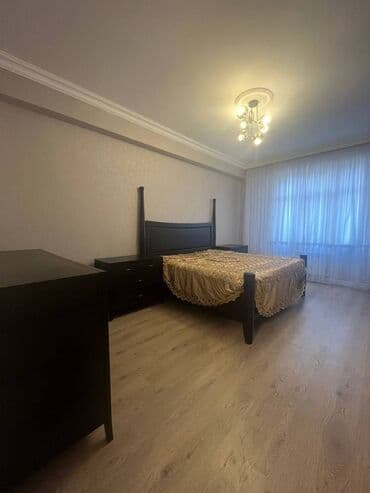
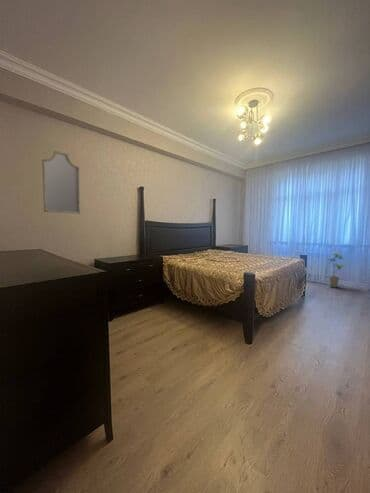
+ house plant (337, 269)
+ home mirror (62, 182)
